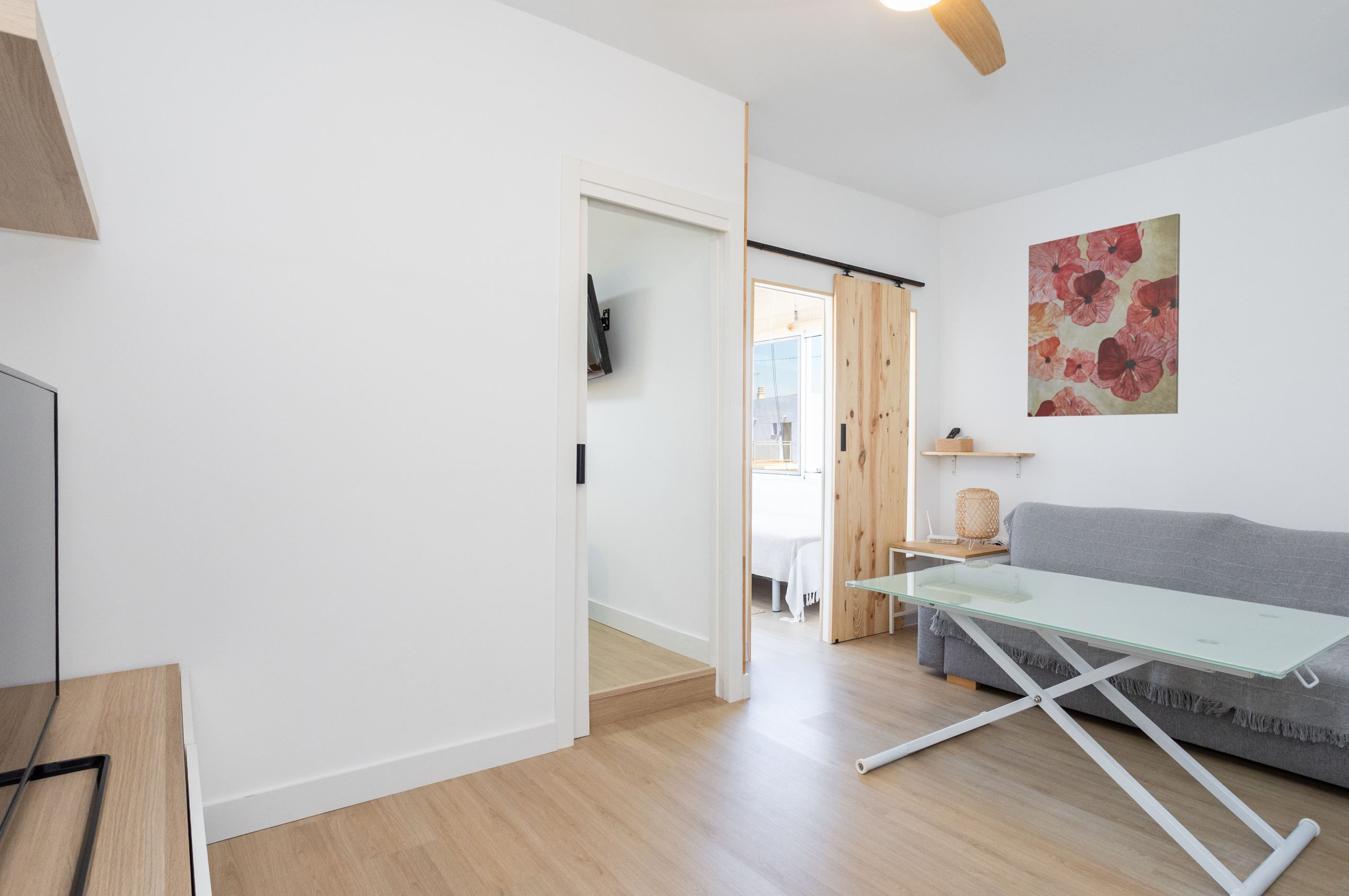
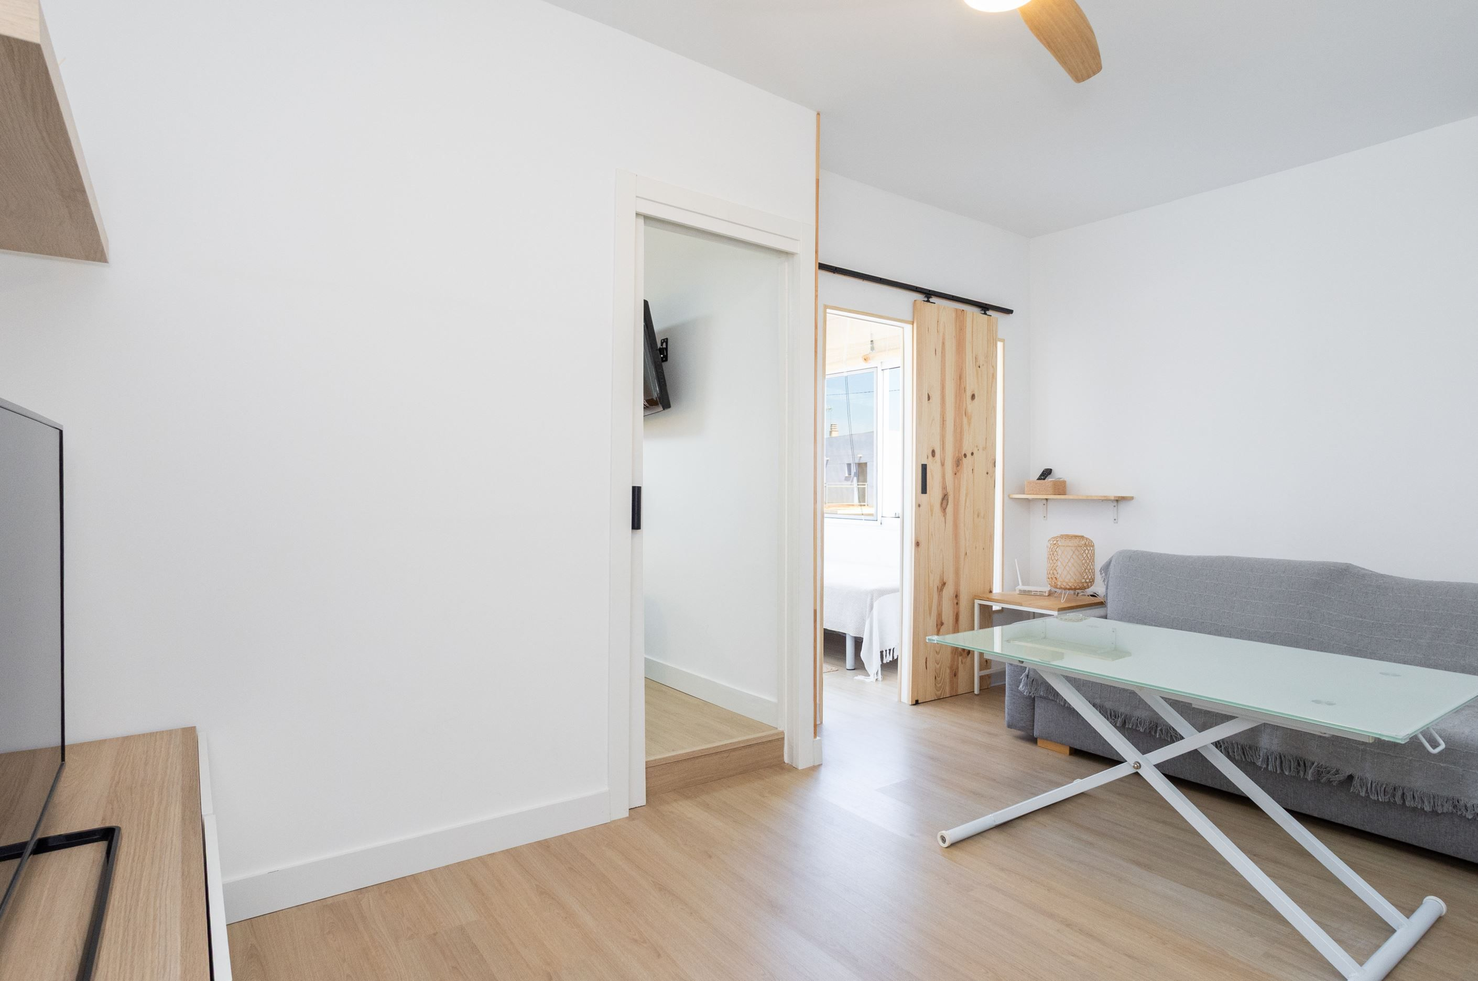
- wall art (1098, 323)
